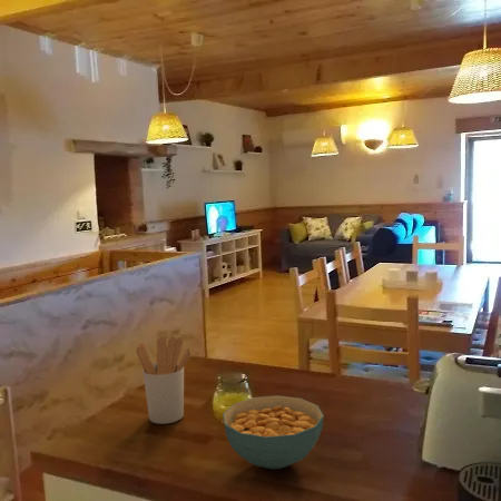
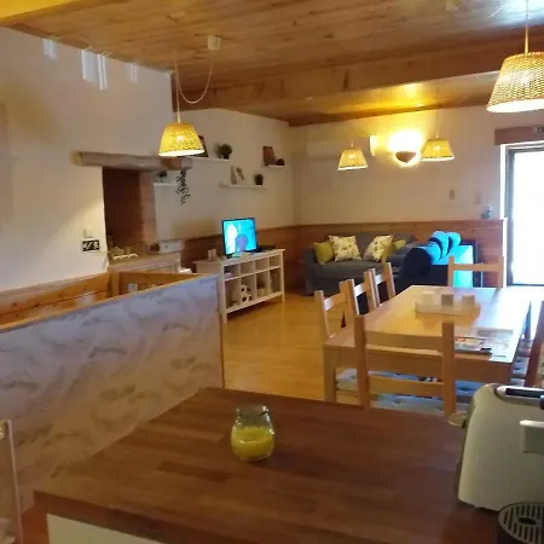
- utensil holder (166, 376)
- cereal bowl (273, 438)
